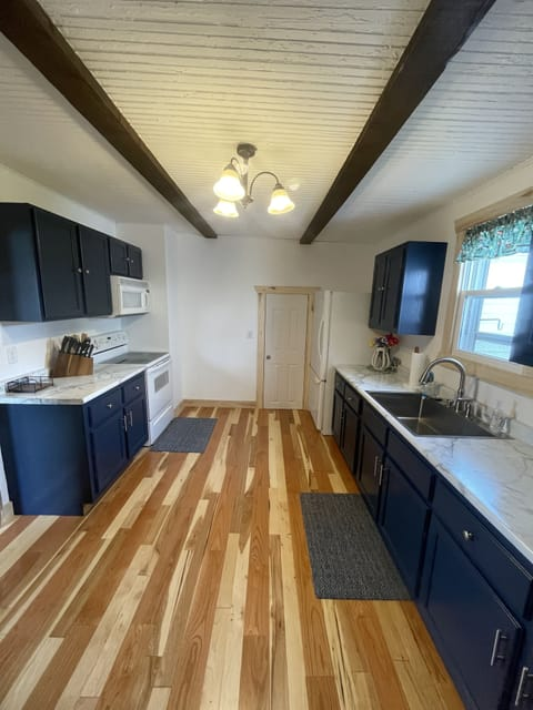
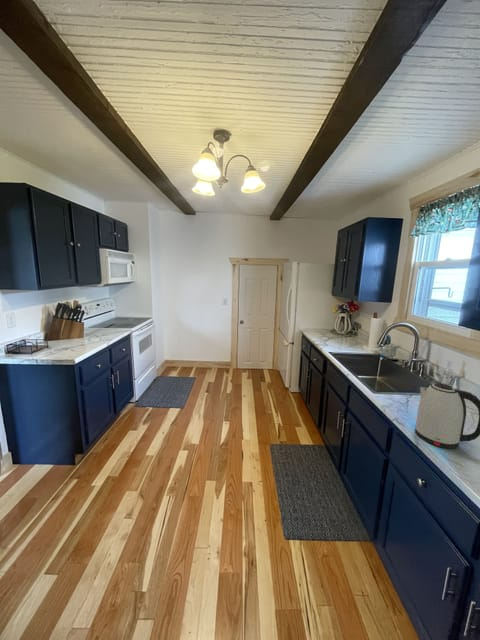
+ kettle (449, 413)
